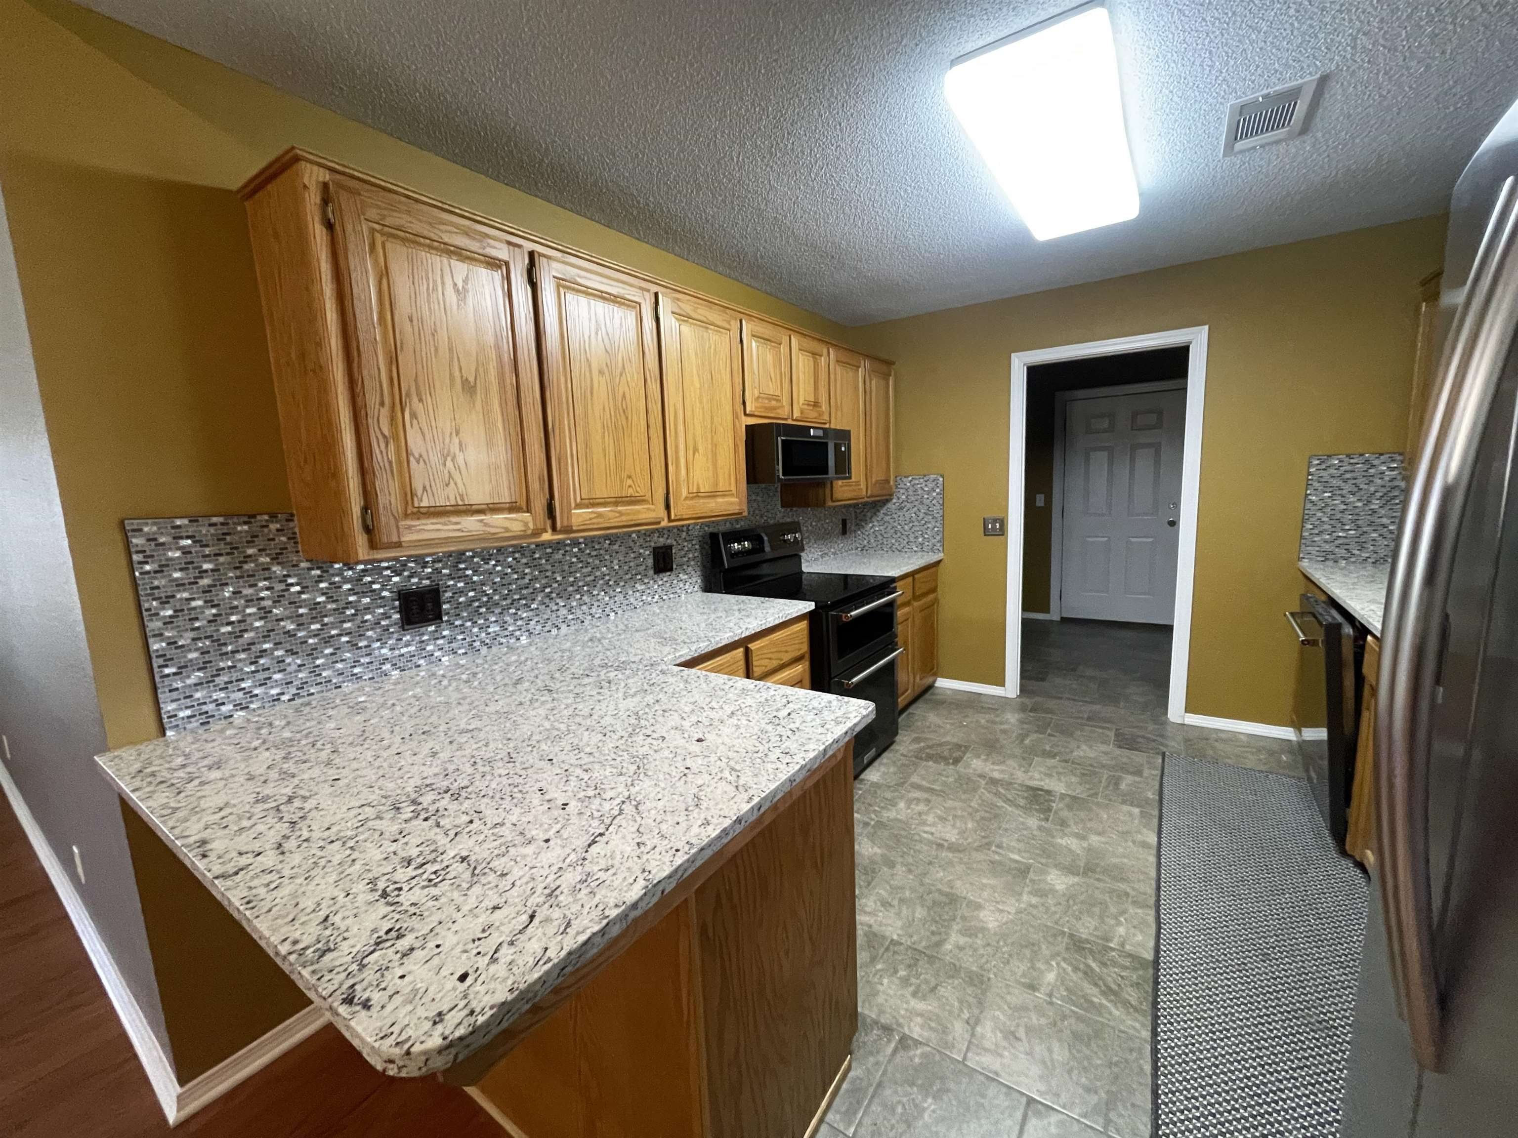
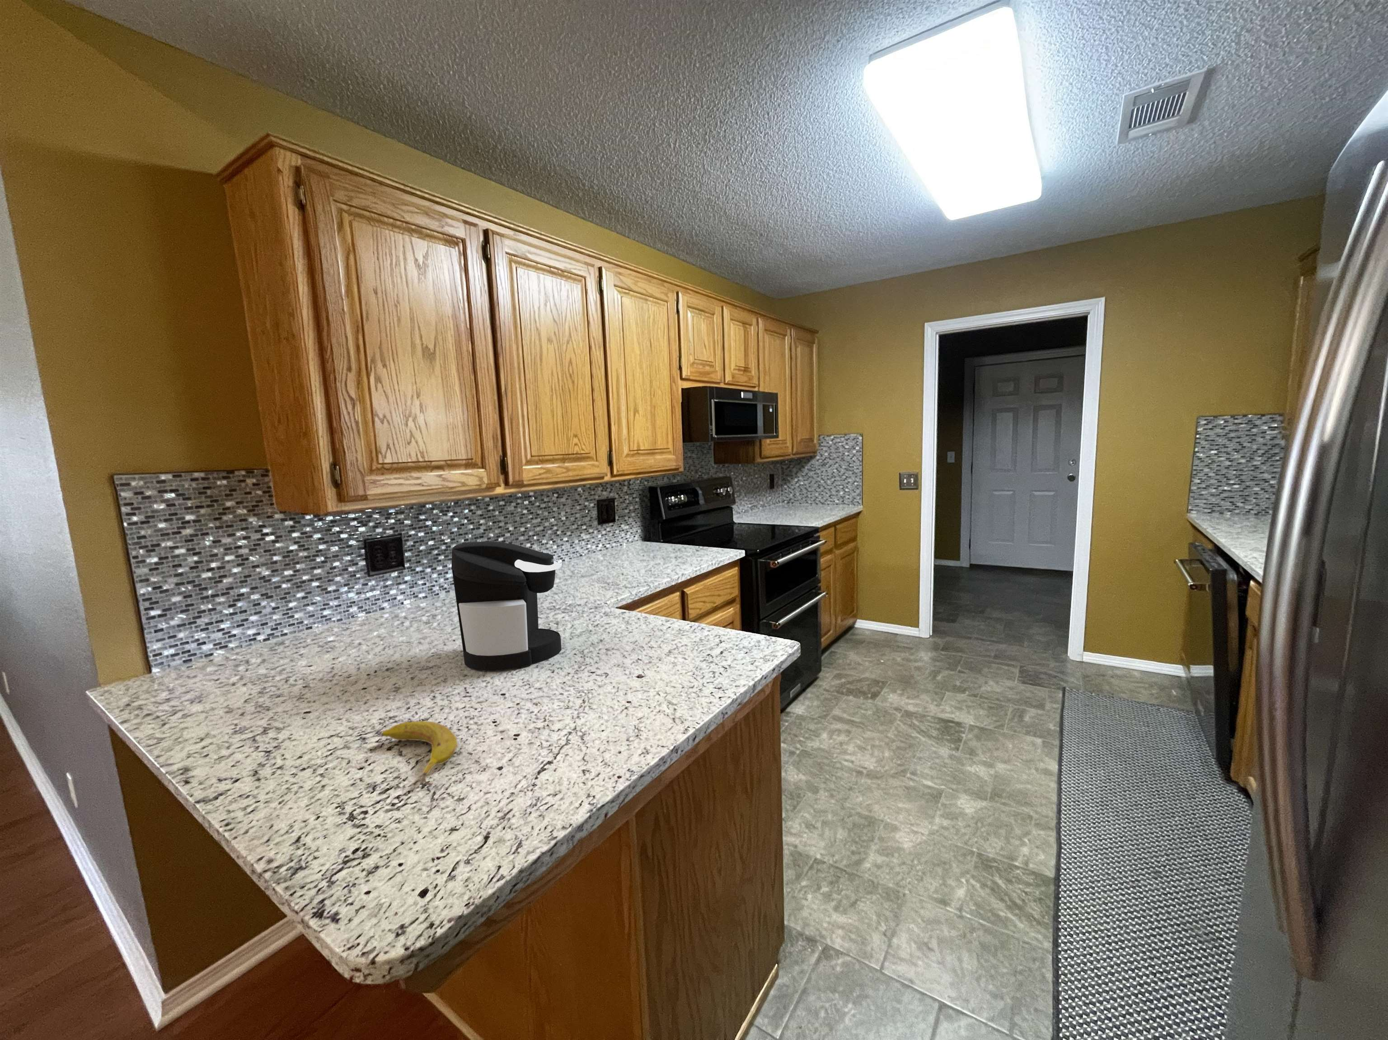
+ coffee maker (511, 598)
+ fruit (422, 741)
